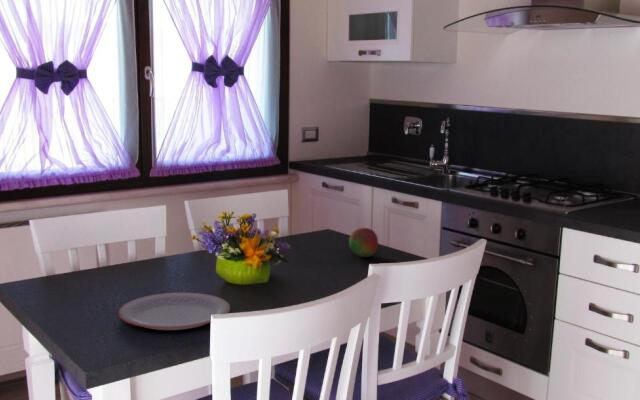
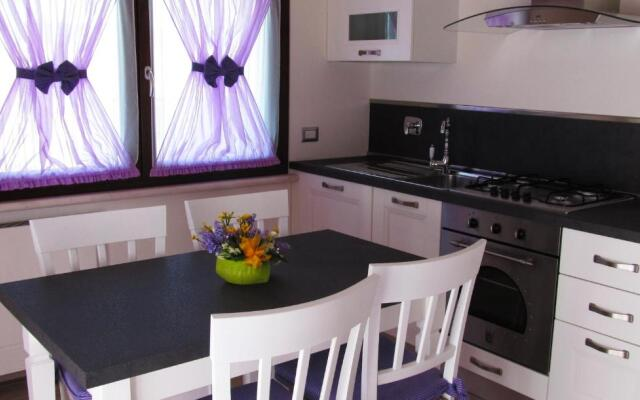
- plate (175, 312)
- fruit (362, 242)
